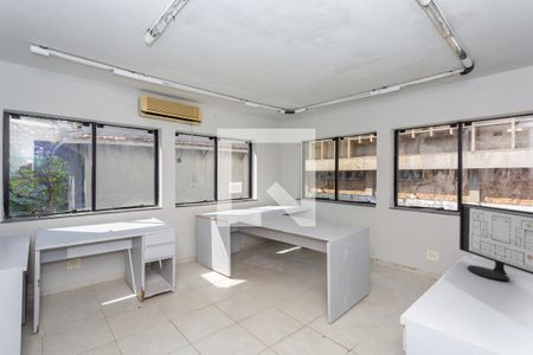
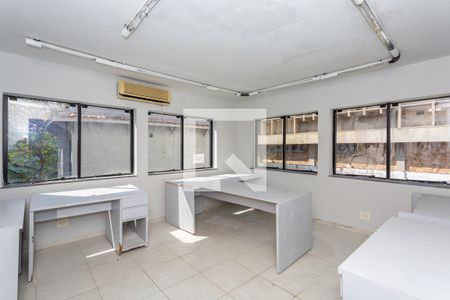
- computer monitor (487, 240)
